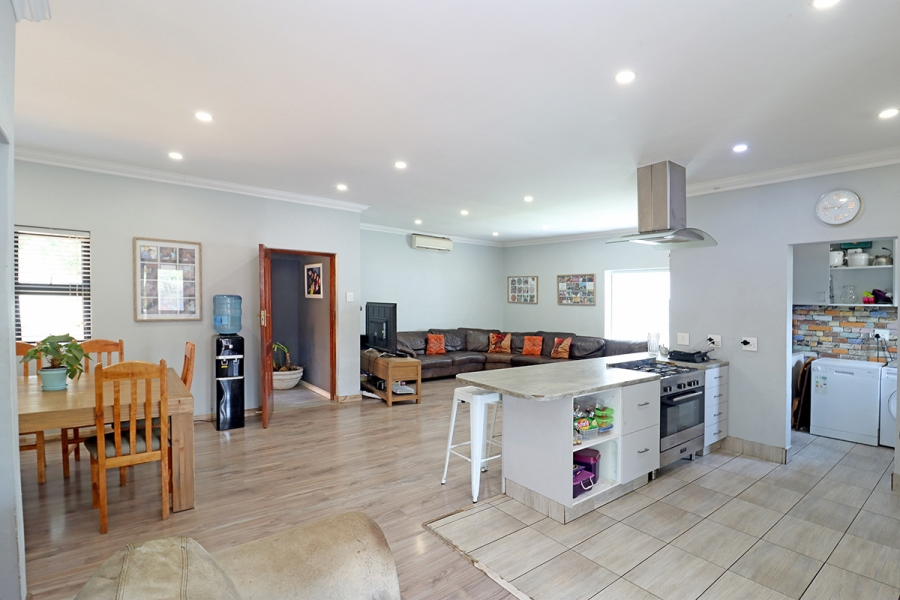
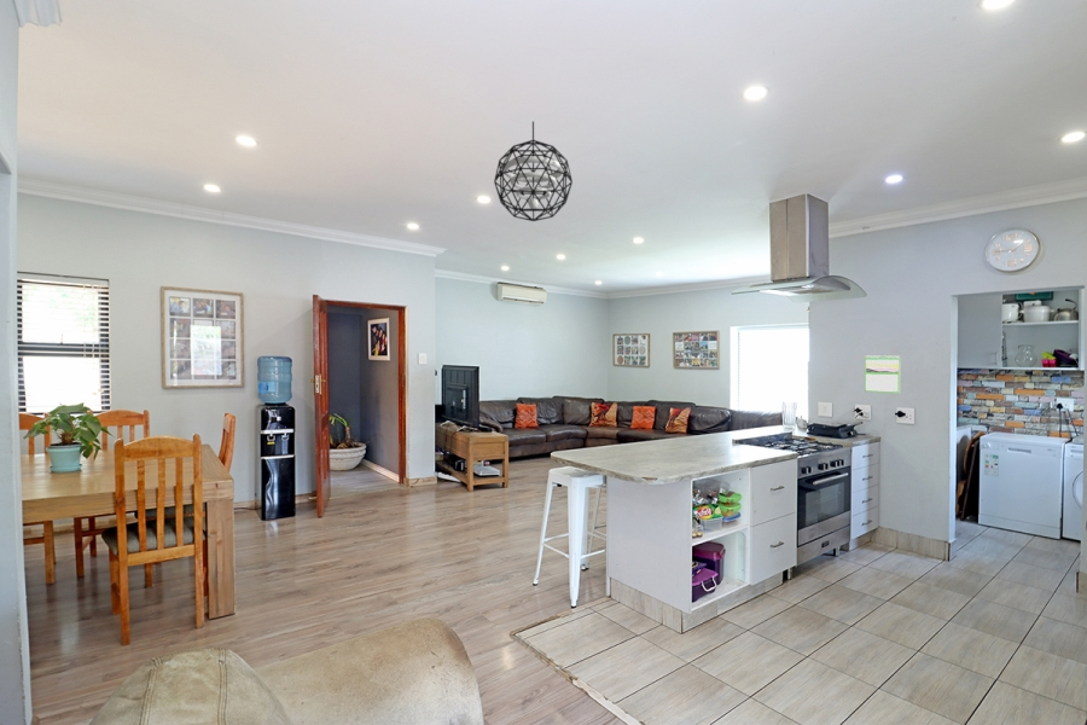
+ pendant light (533, 170)
+ calendar (882, 373)
